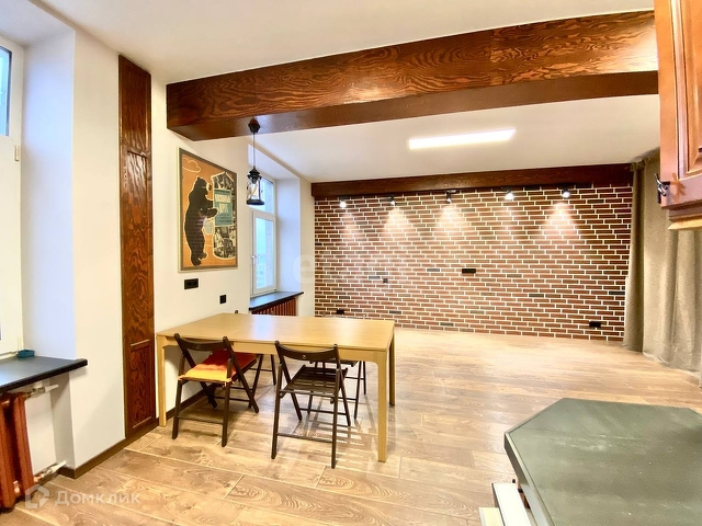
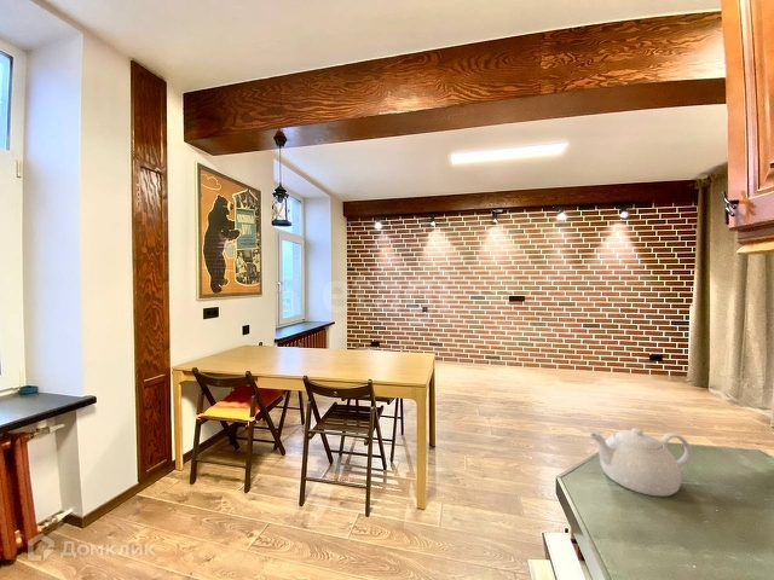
+ teapot (639, 453)
